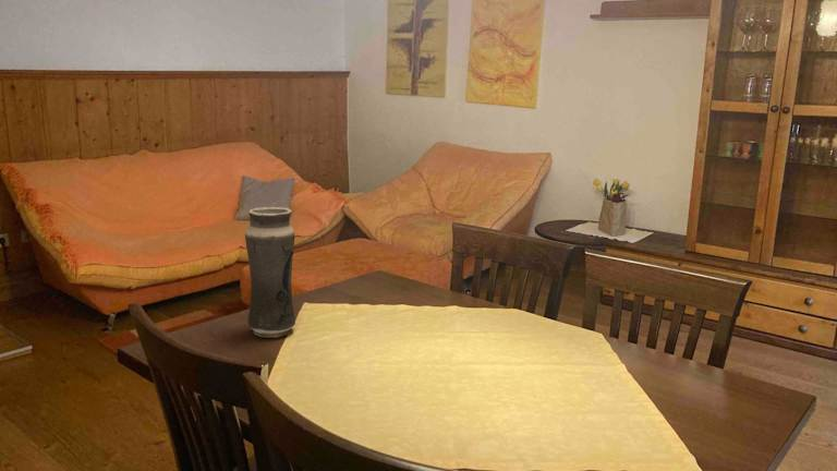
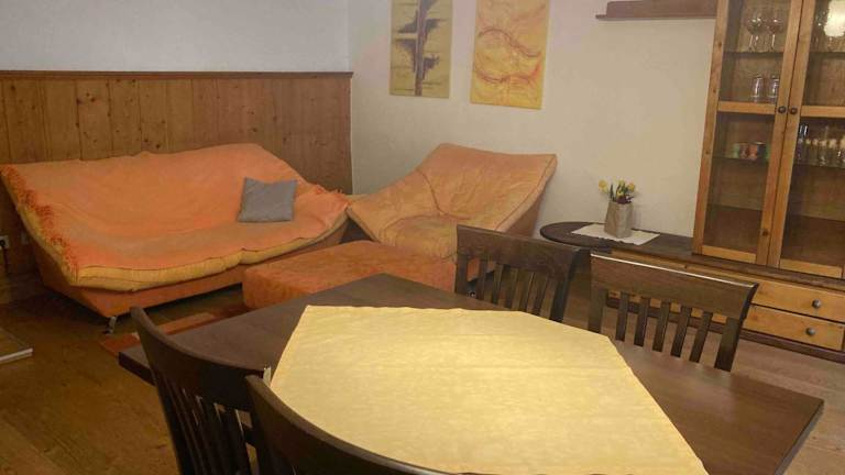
- vase (270, 271)
